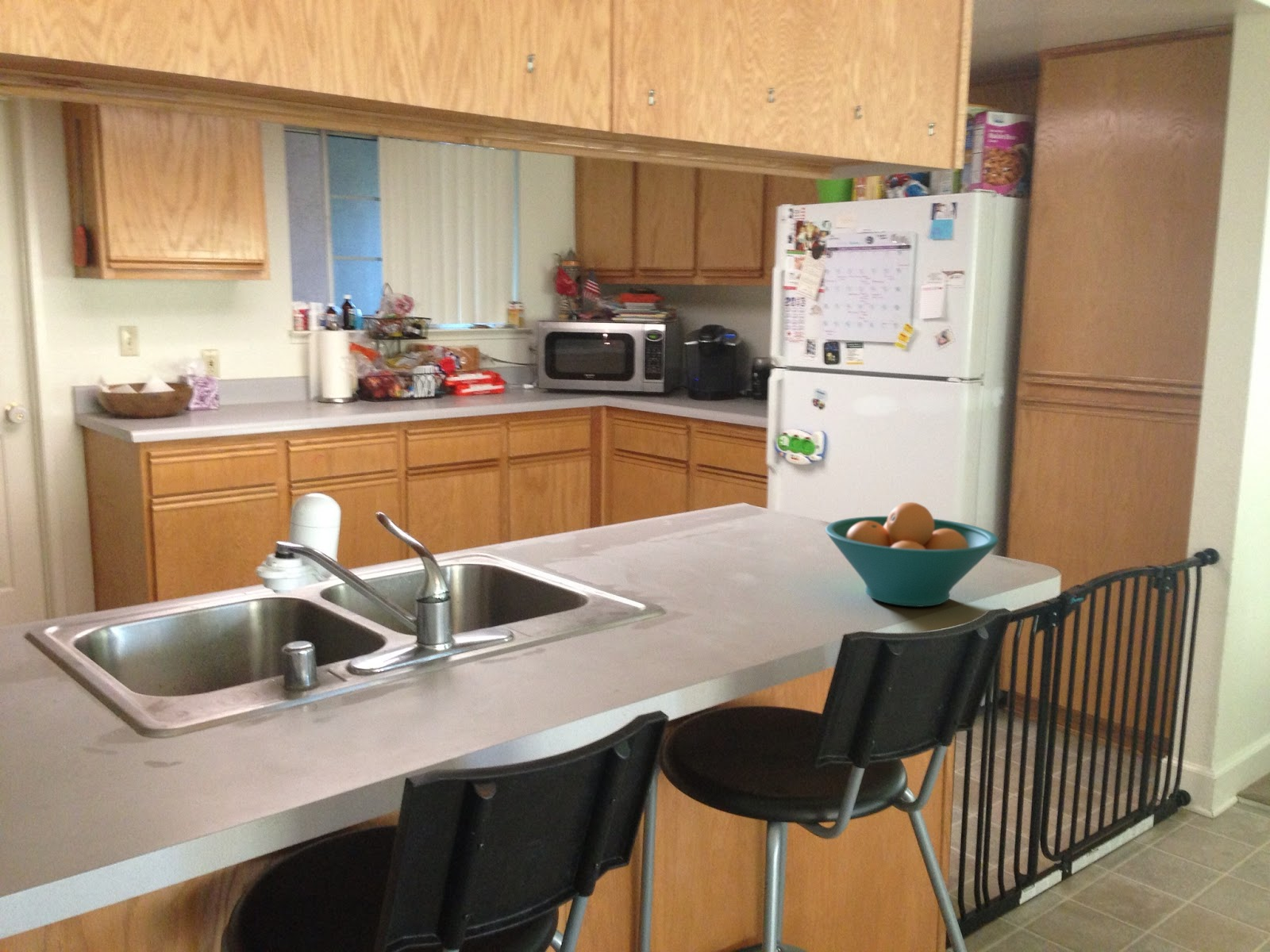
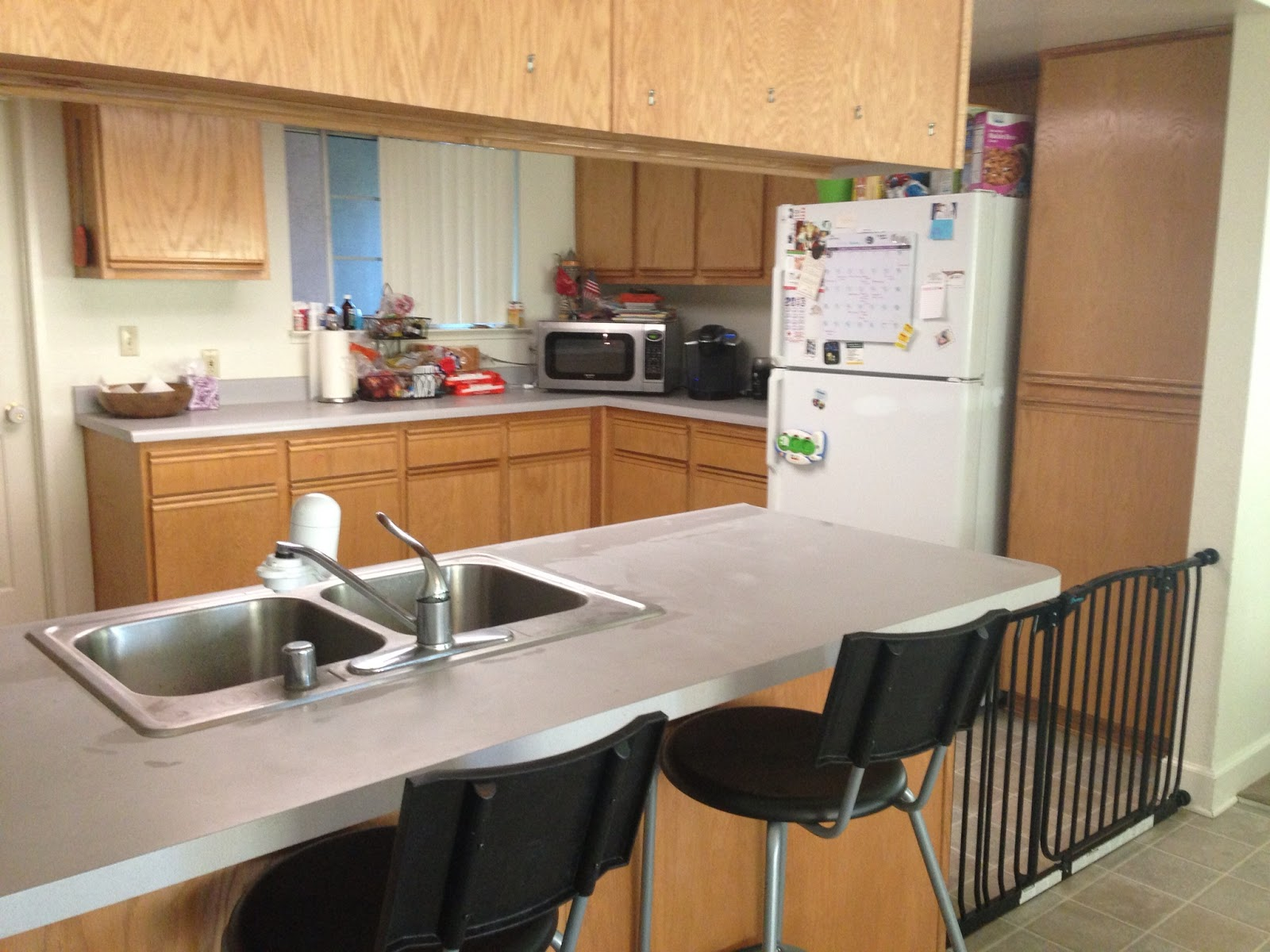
- fruit bowl (909, 550)
